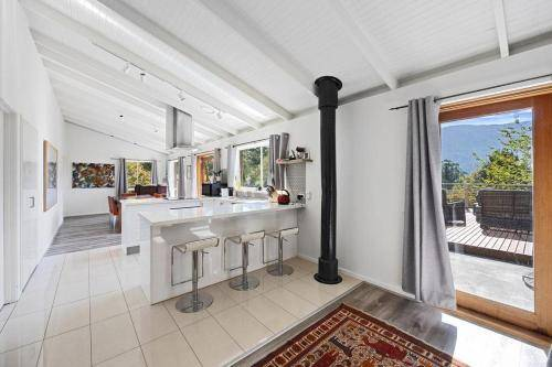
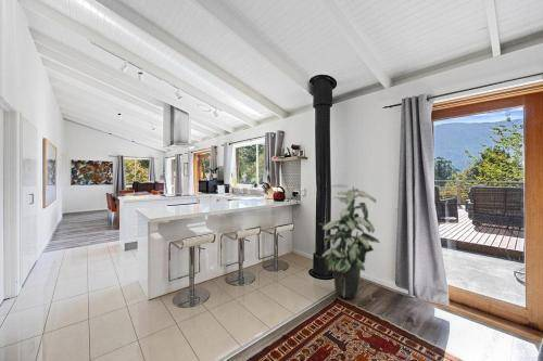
+ indoor plant (346, 238)
